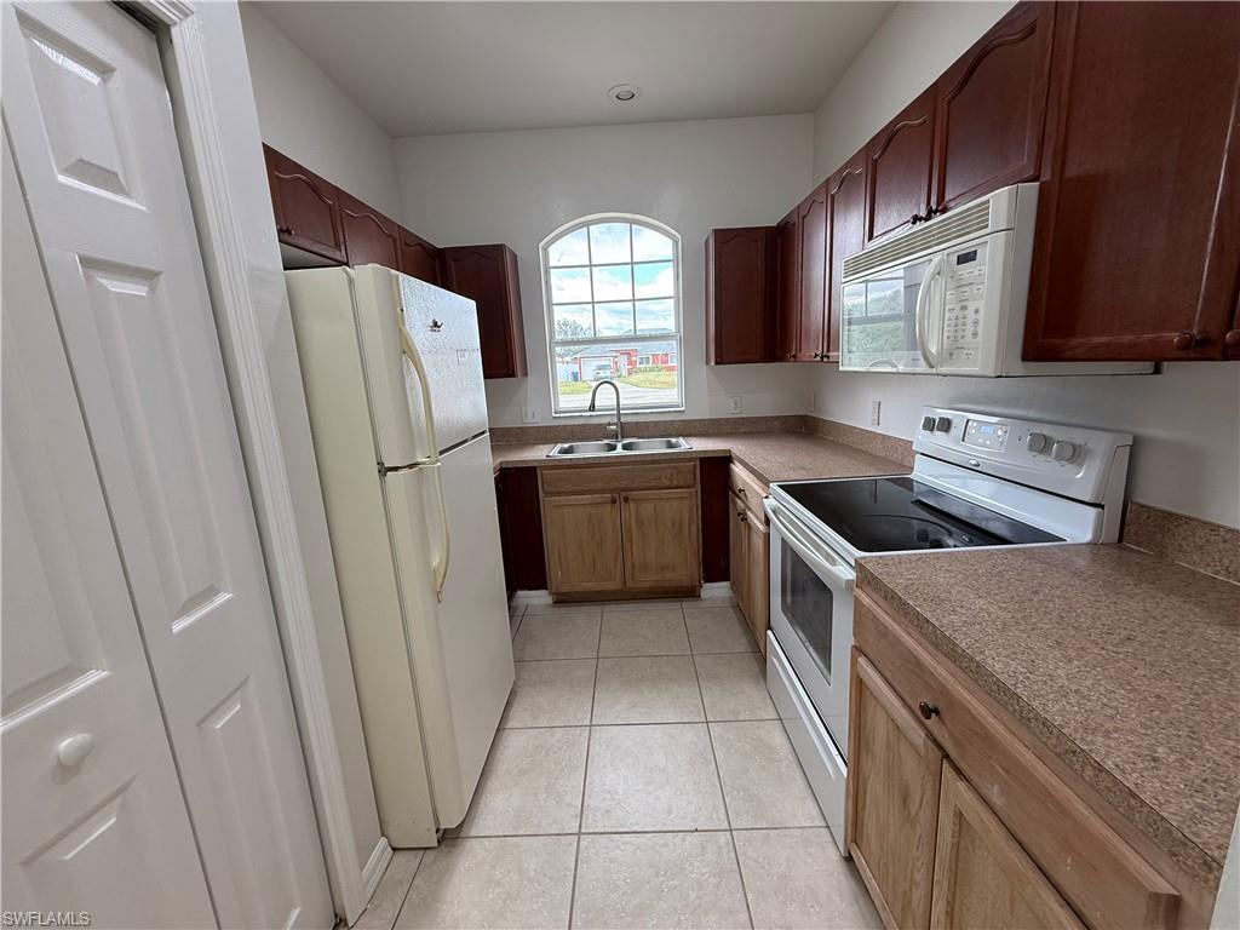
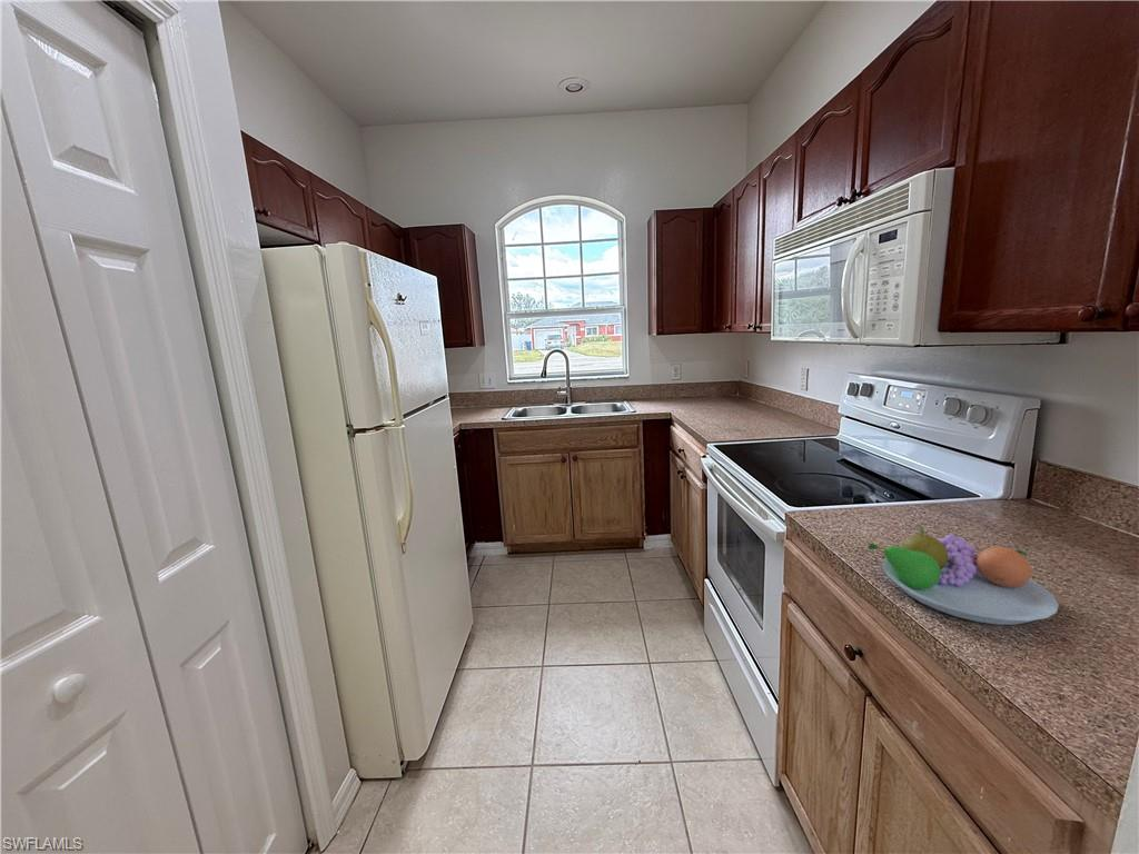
+ fruit bowl (955, 566)
